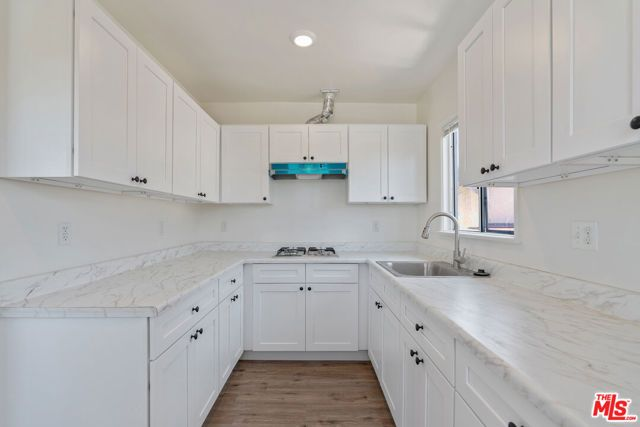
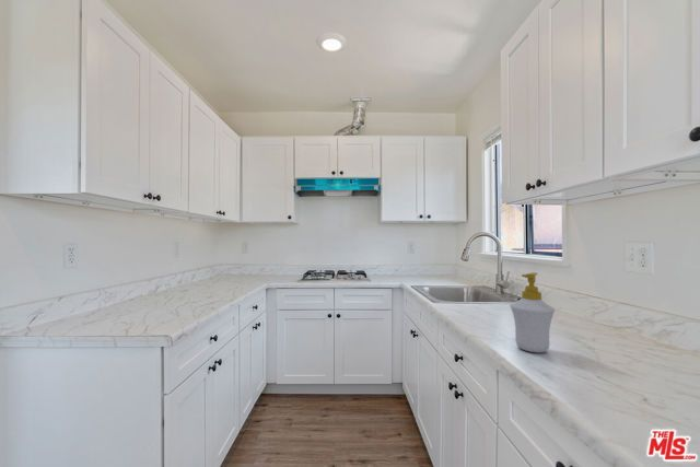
+ soap bottle (532, 311)
